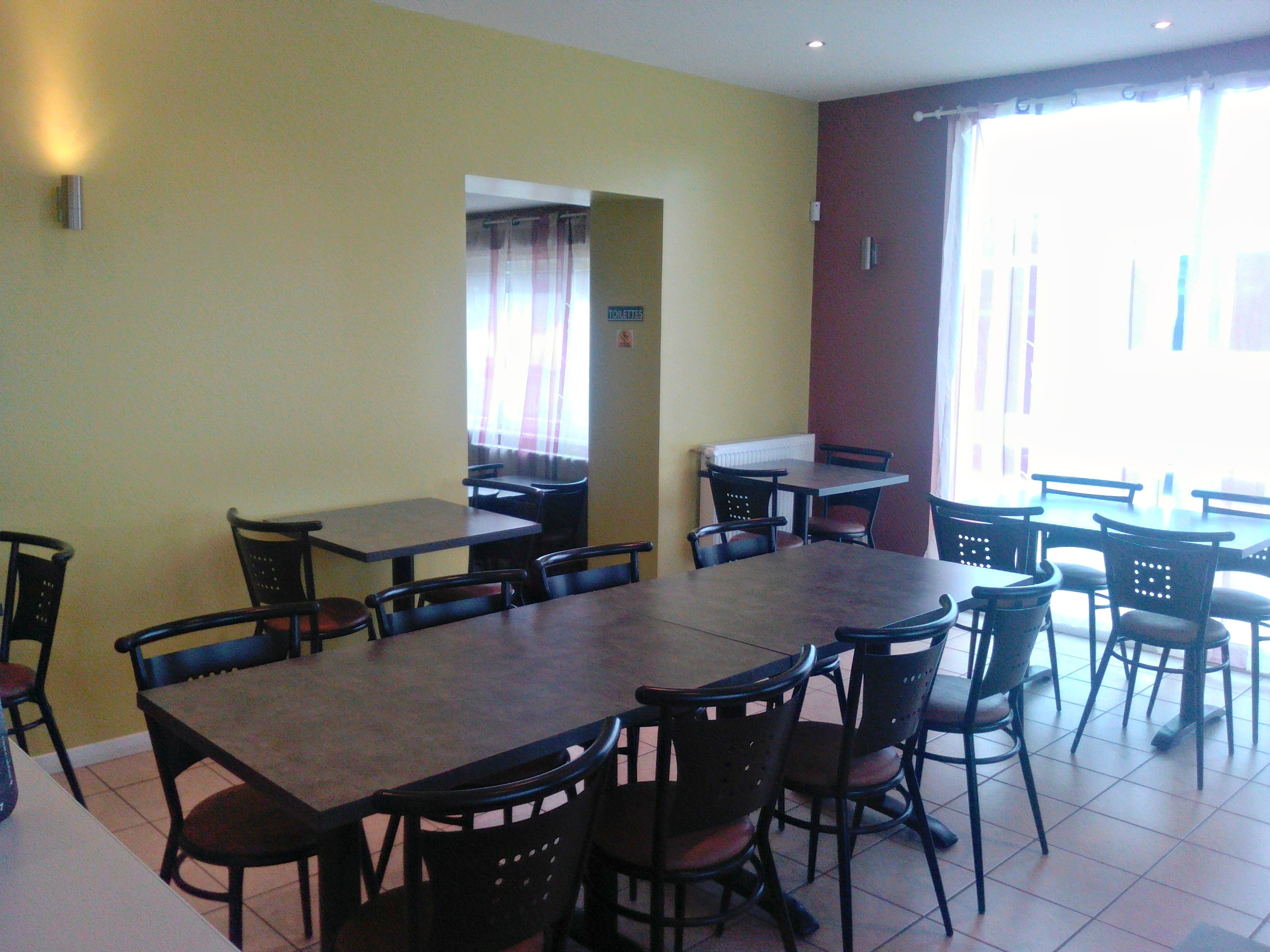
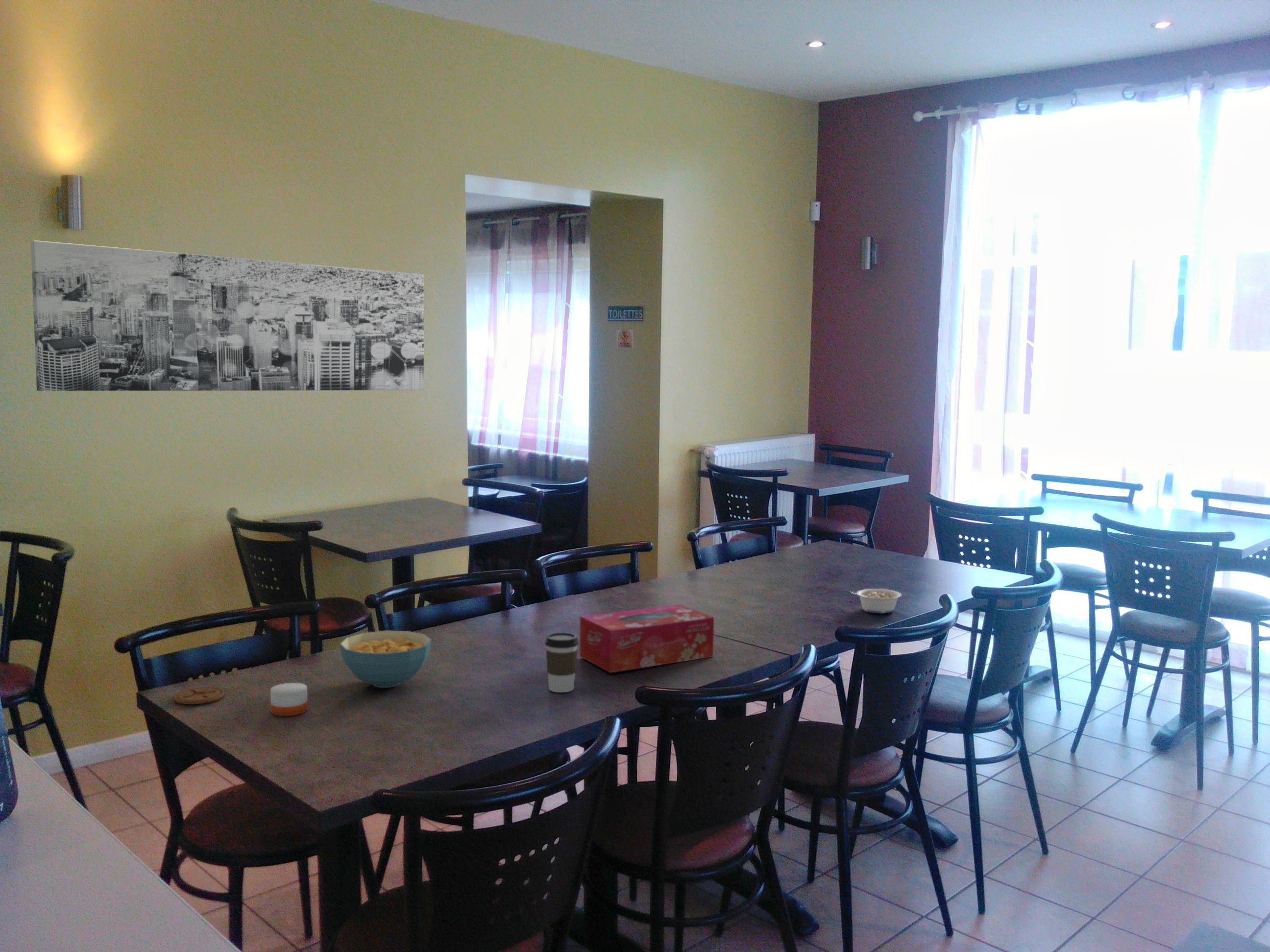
+ wall art (253, 325)
+ coaster (199, 695)
+ legume (878, 600)
+ candle (289, 687)
+ tissue box (647, 637)
+ cereal bowl (386, 663)
+ coffee cup (562, 662)
